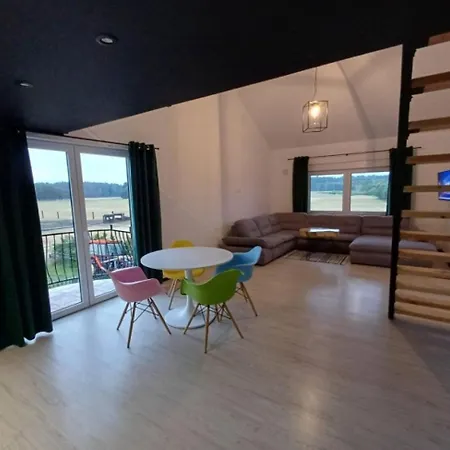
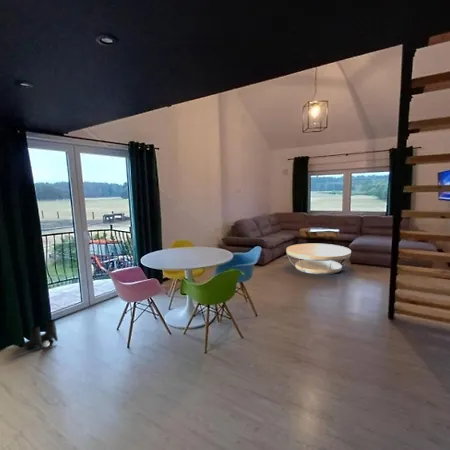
+ coffee table (317, 258)
+ boots (40, 333)
